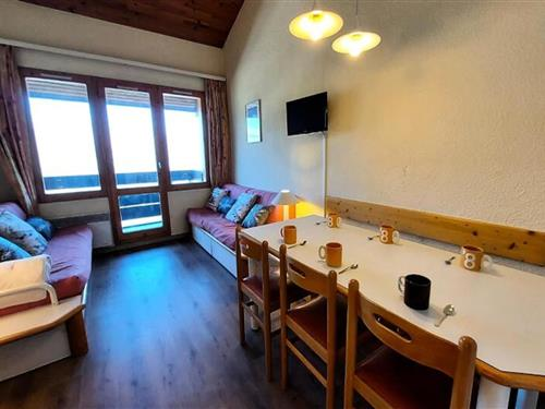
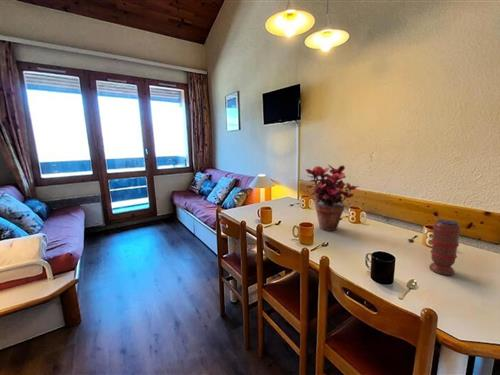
+ potted plant (329, 198)
+ spice grinder (444, 245)
